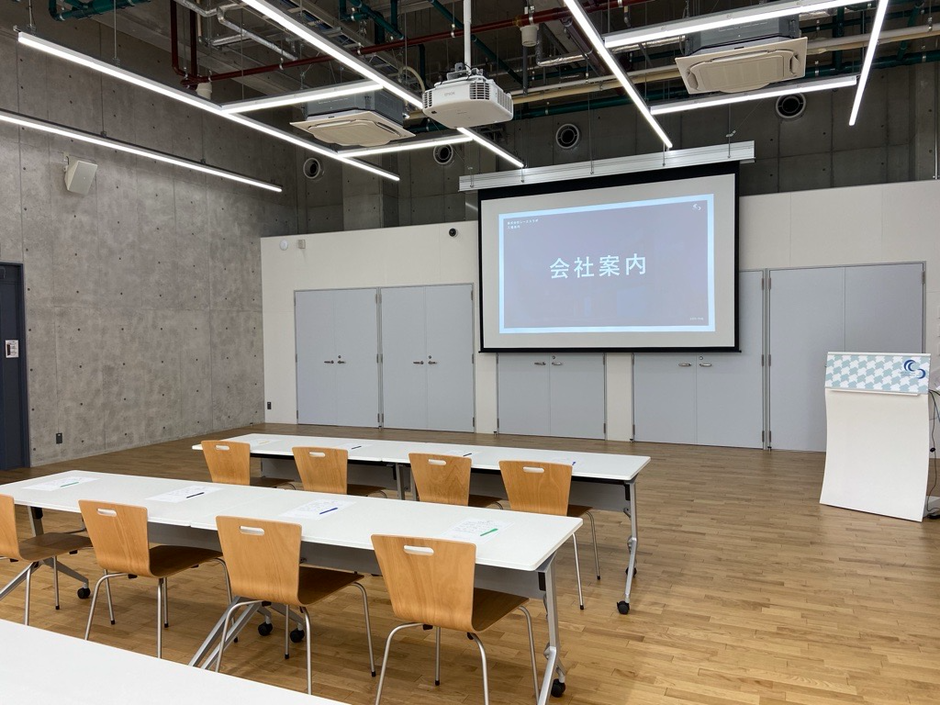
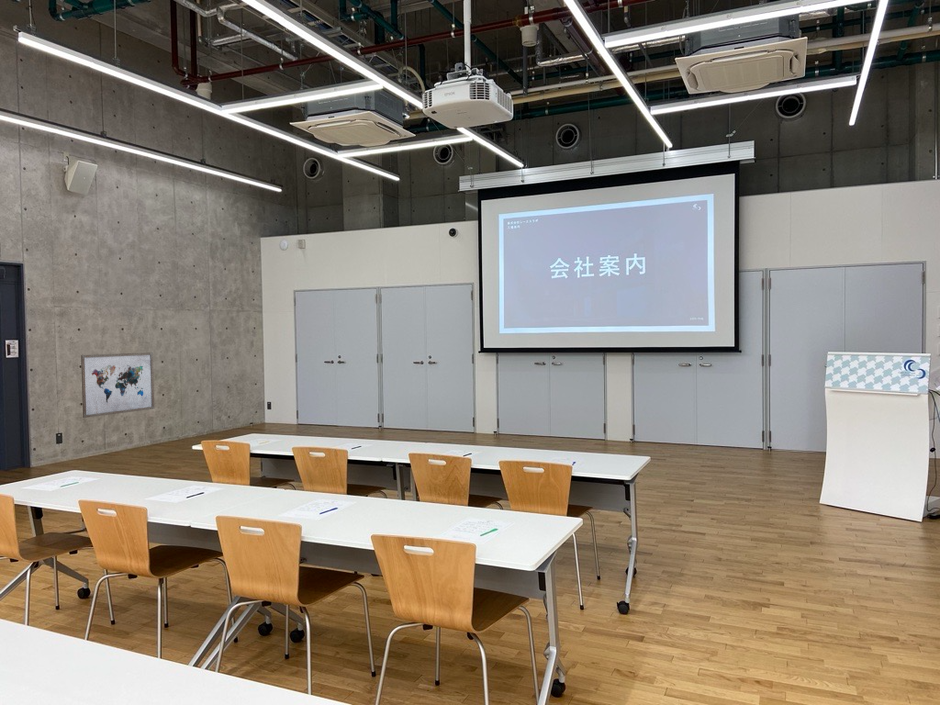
+ wall art (119, 383)
